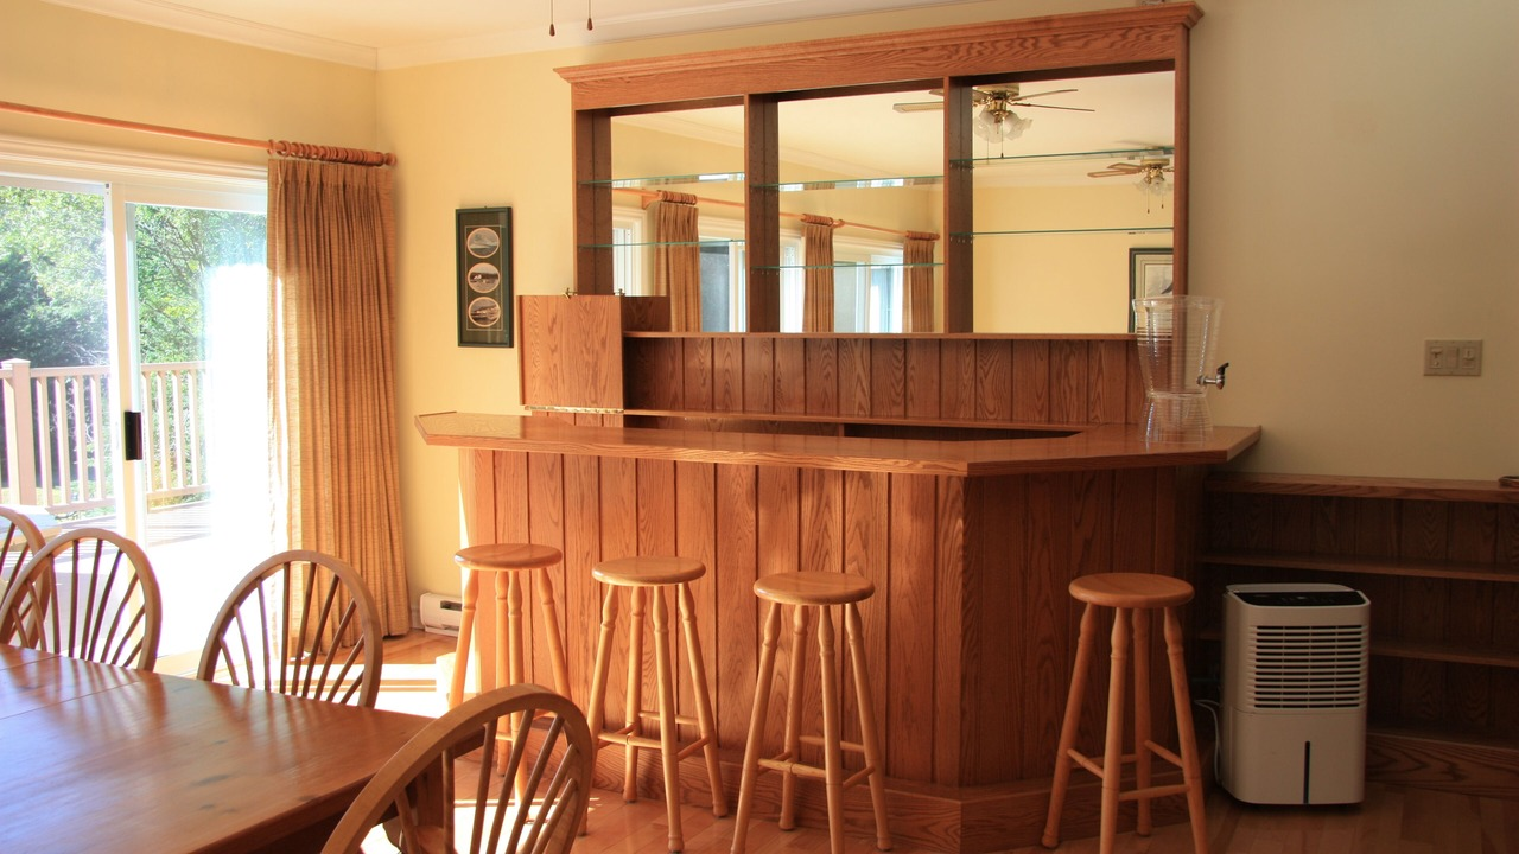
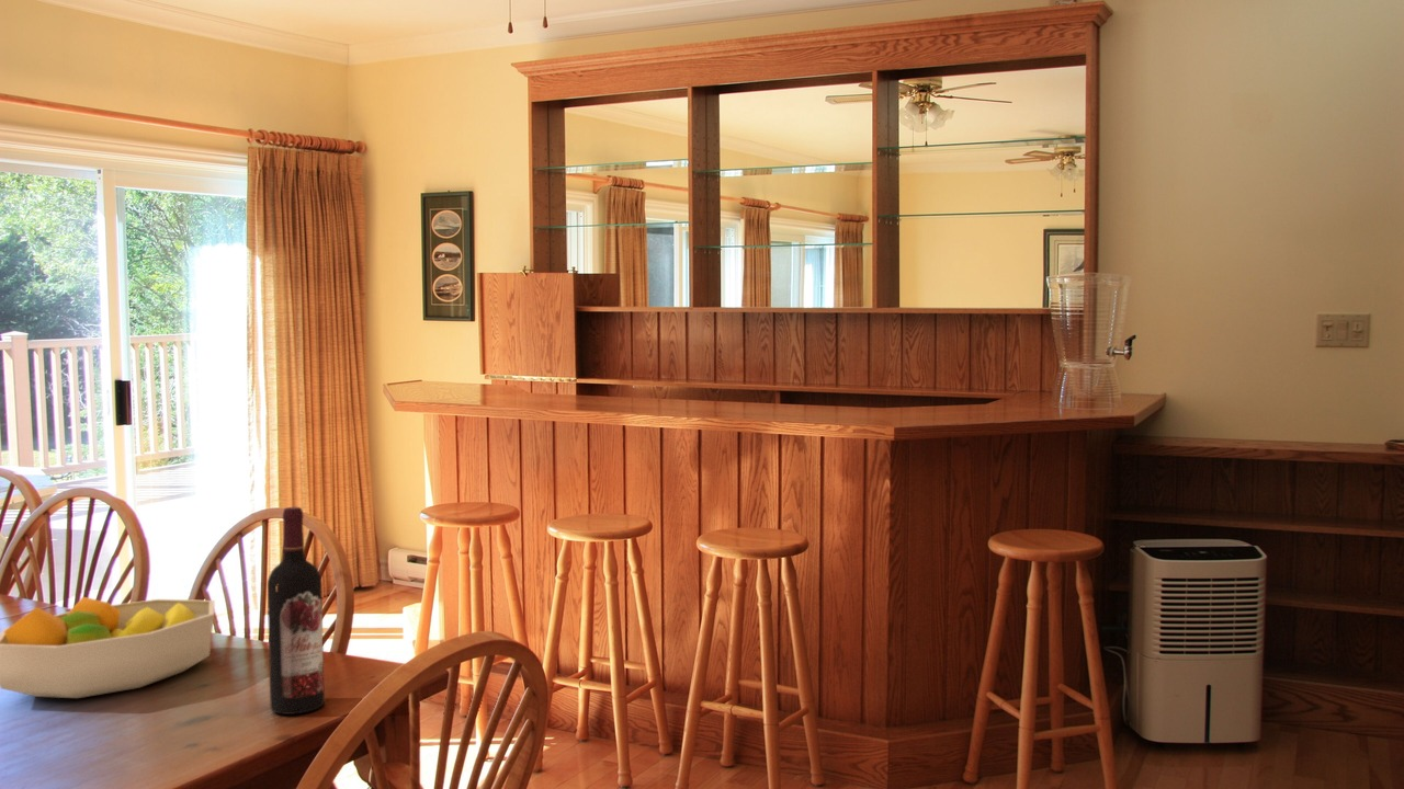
+ wine bottle (295, 607)
+ fruit bowl (112, 636)
